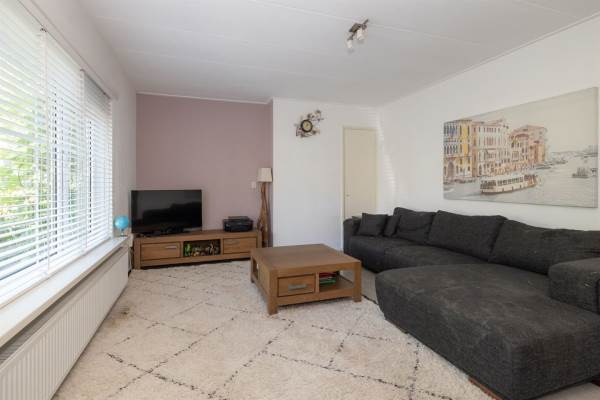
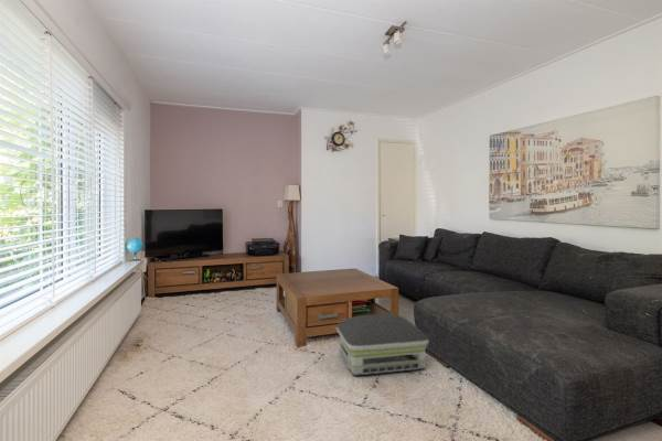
+ air purifier (380, 338)
